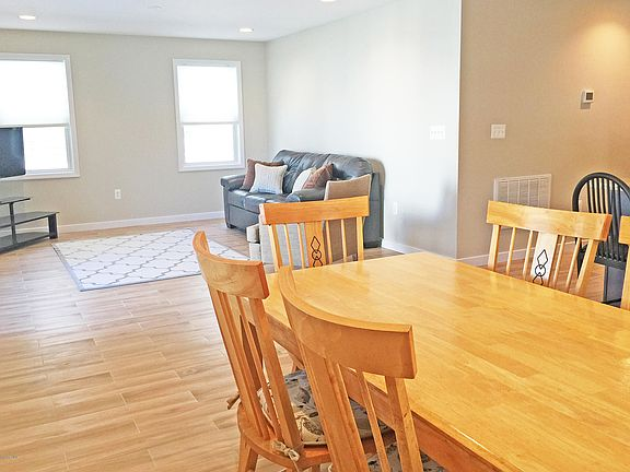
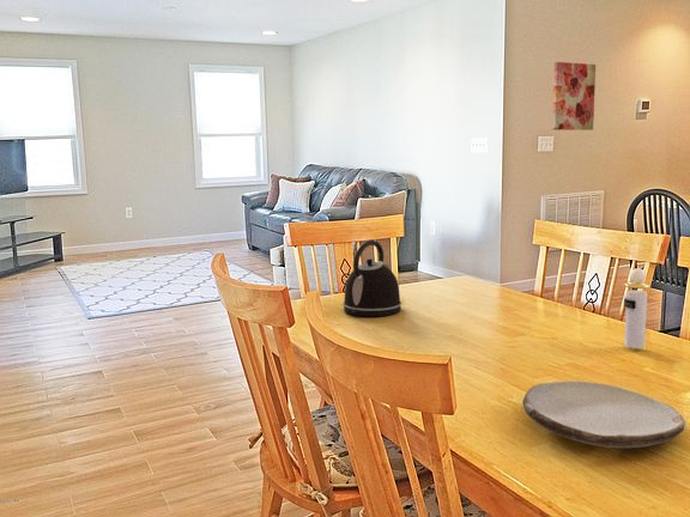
+ plate (600, 413)
+ perfume bottle (636, 309)
+ kettle (371, 274)
+ wall art (574, 96)
